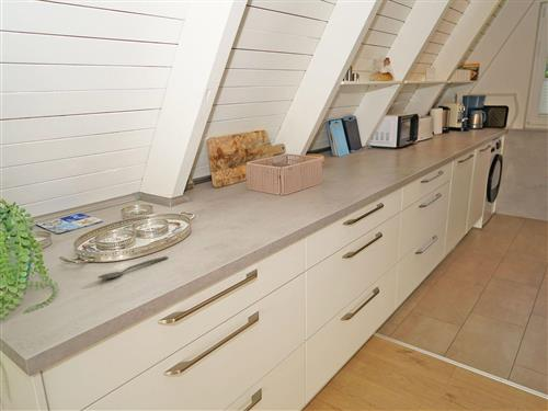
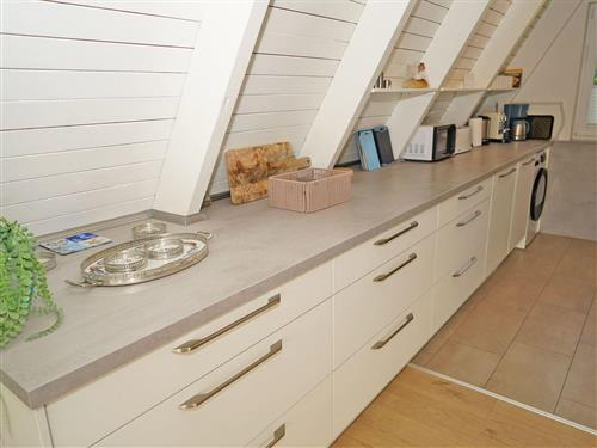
- spoon (135, 266)
